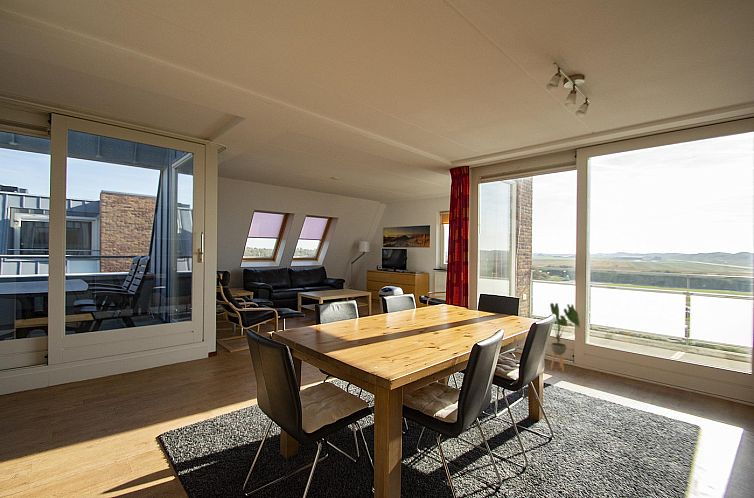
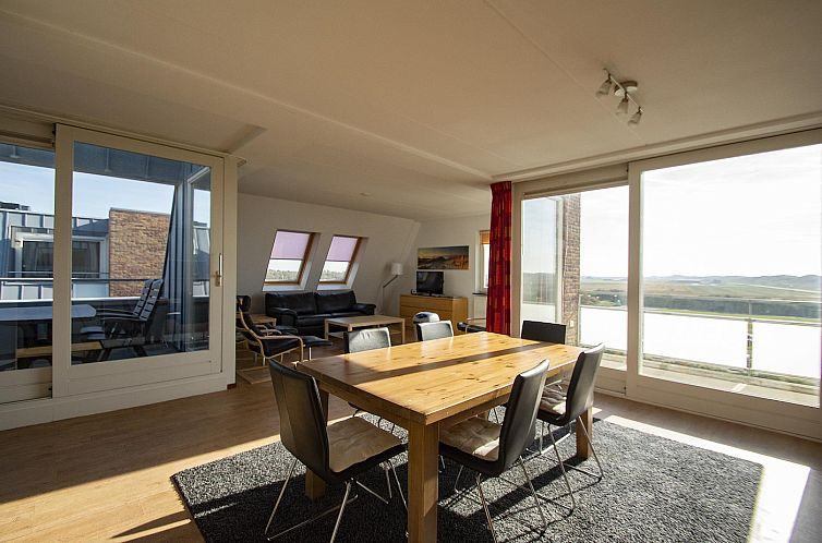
- house plant (560, 336)
